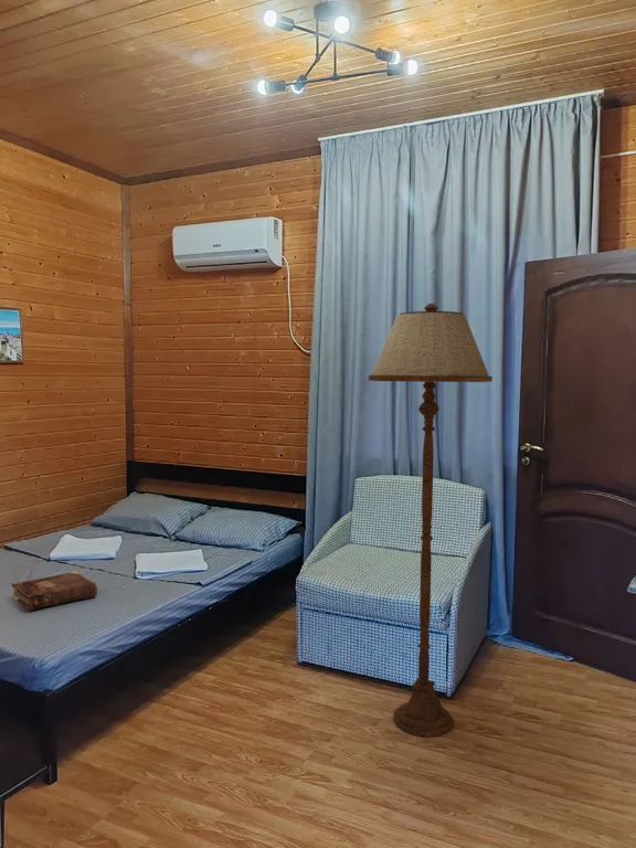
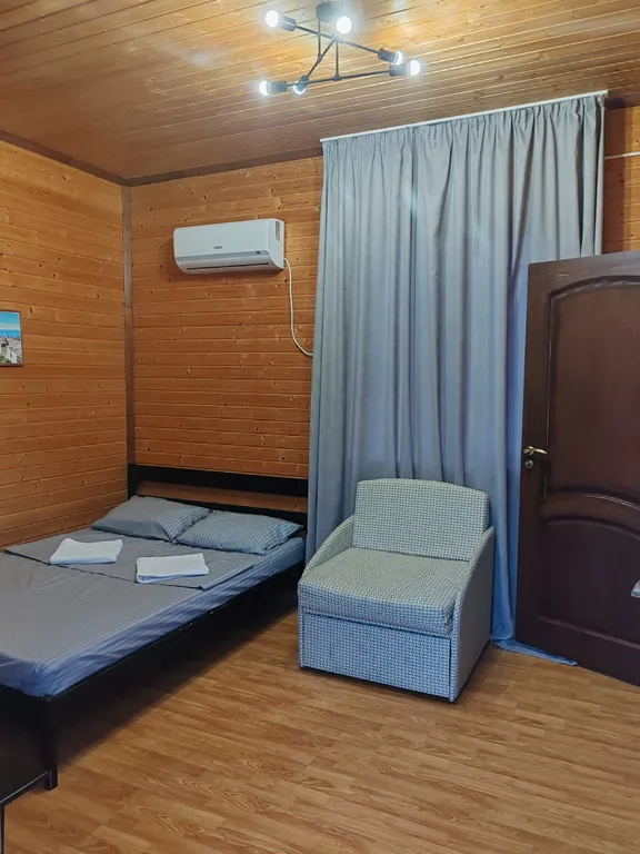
- book (54, 590)
- floor lamp (426, 517)
